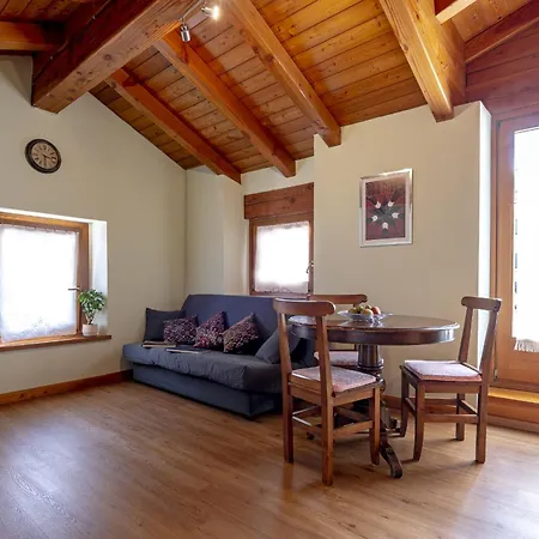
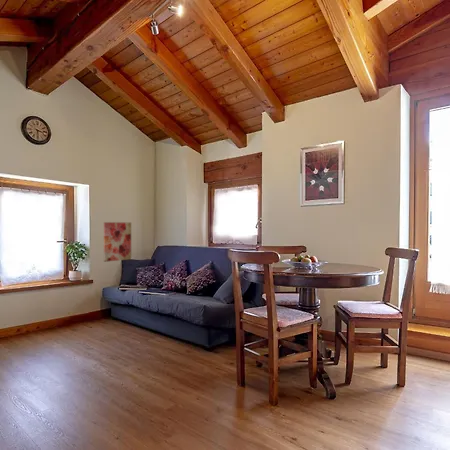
+ wall art (117, 241)
